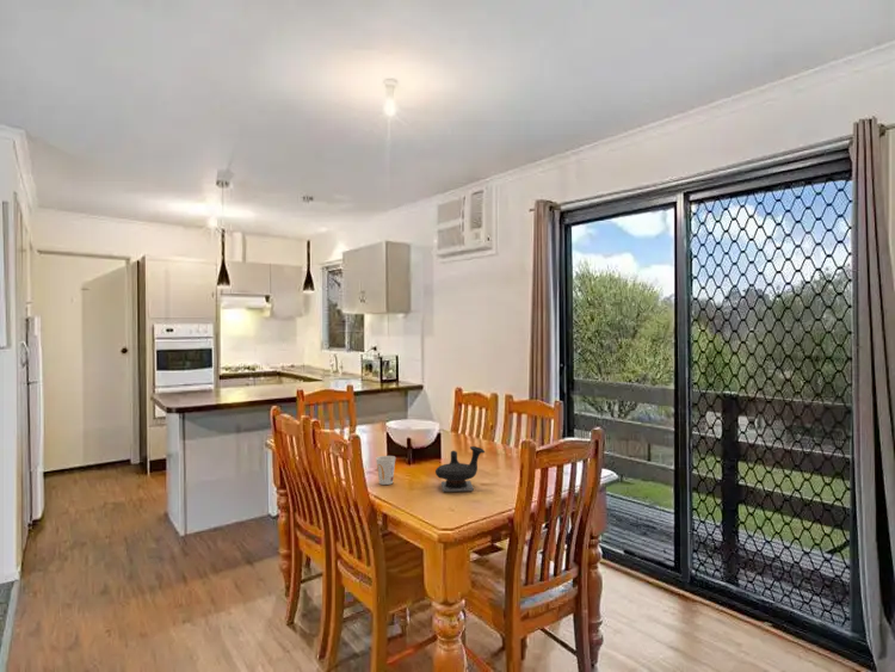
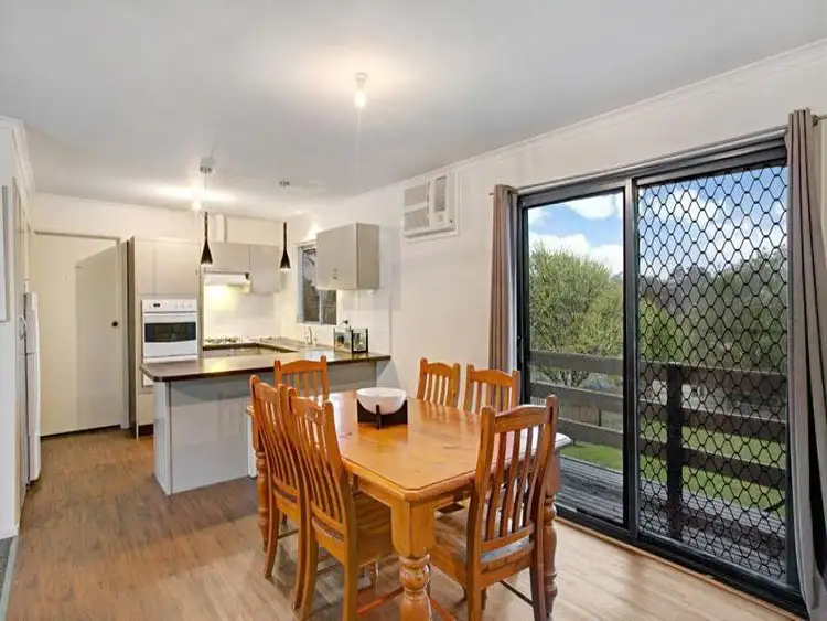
- teapot (459, 466)
- cup (385, 470)
